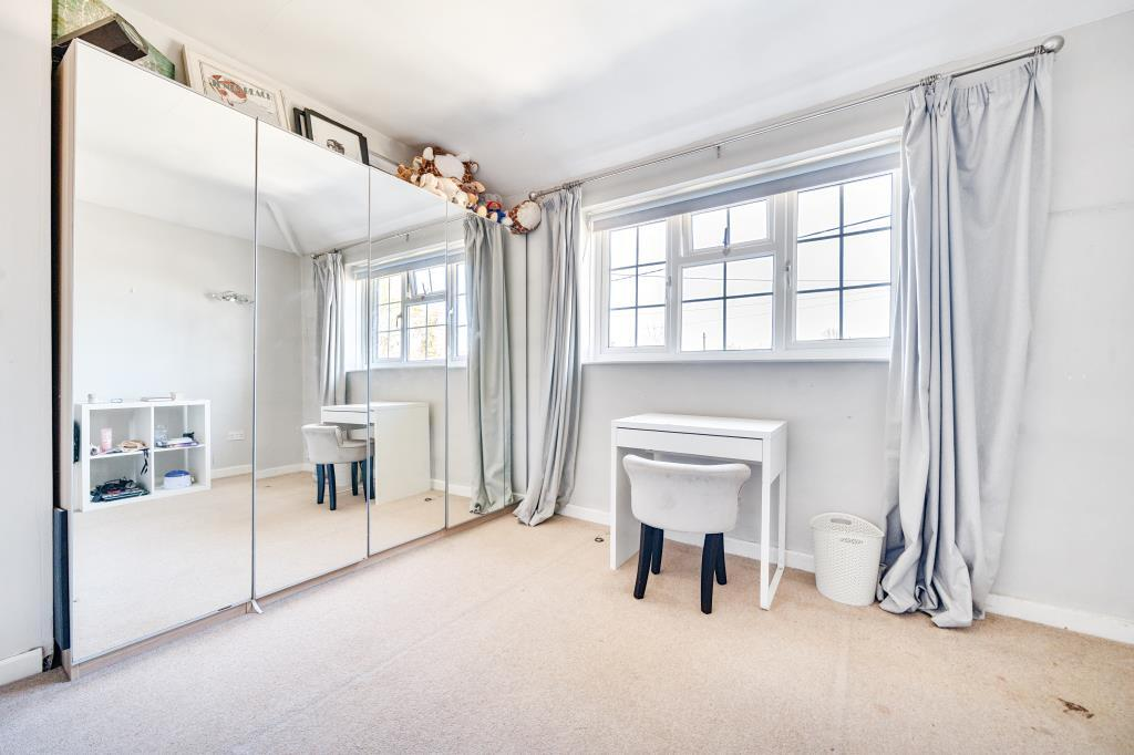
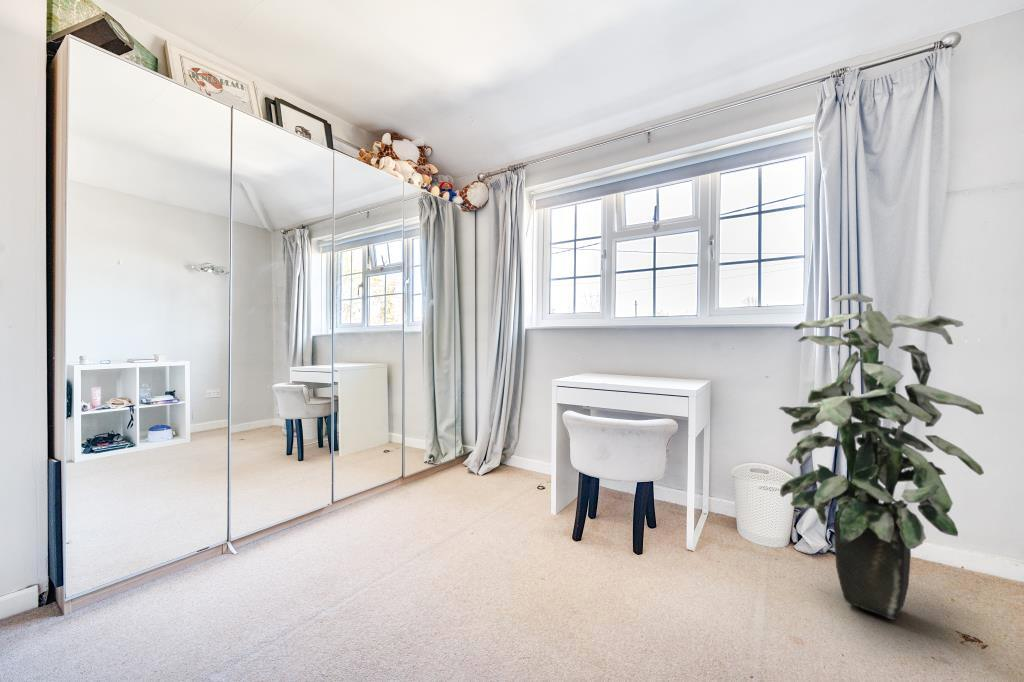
+ indoor plant (862, 445)
